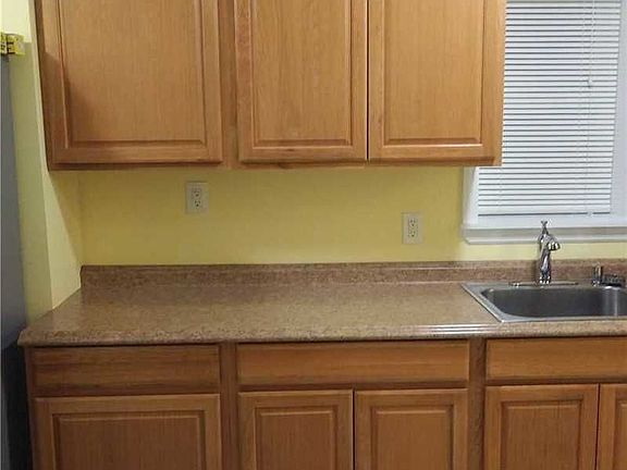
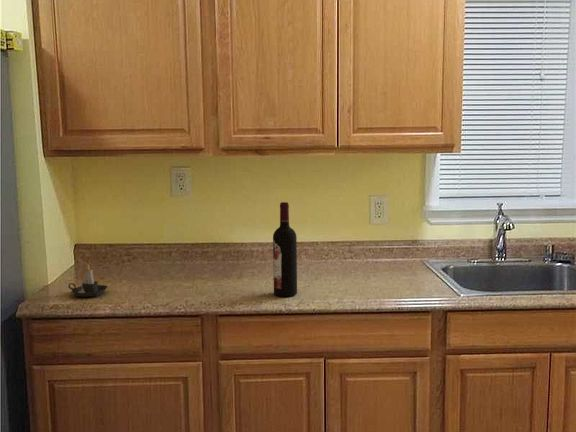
+ candle (86, 279)
+ wine bottle (284, 248)
